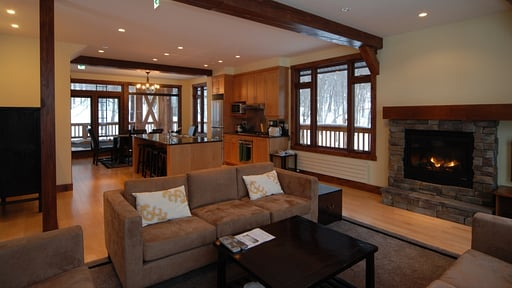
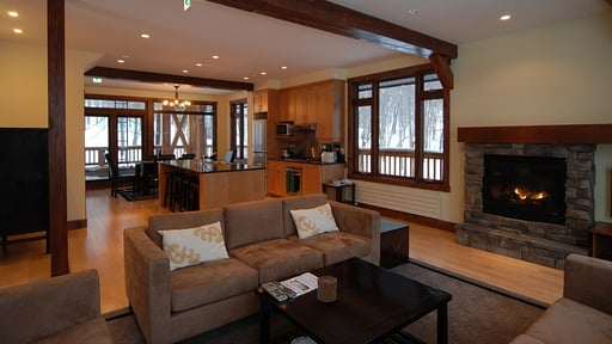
+ cup (326, 288)
